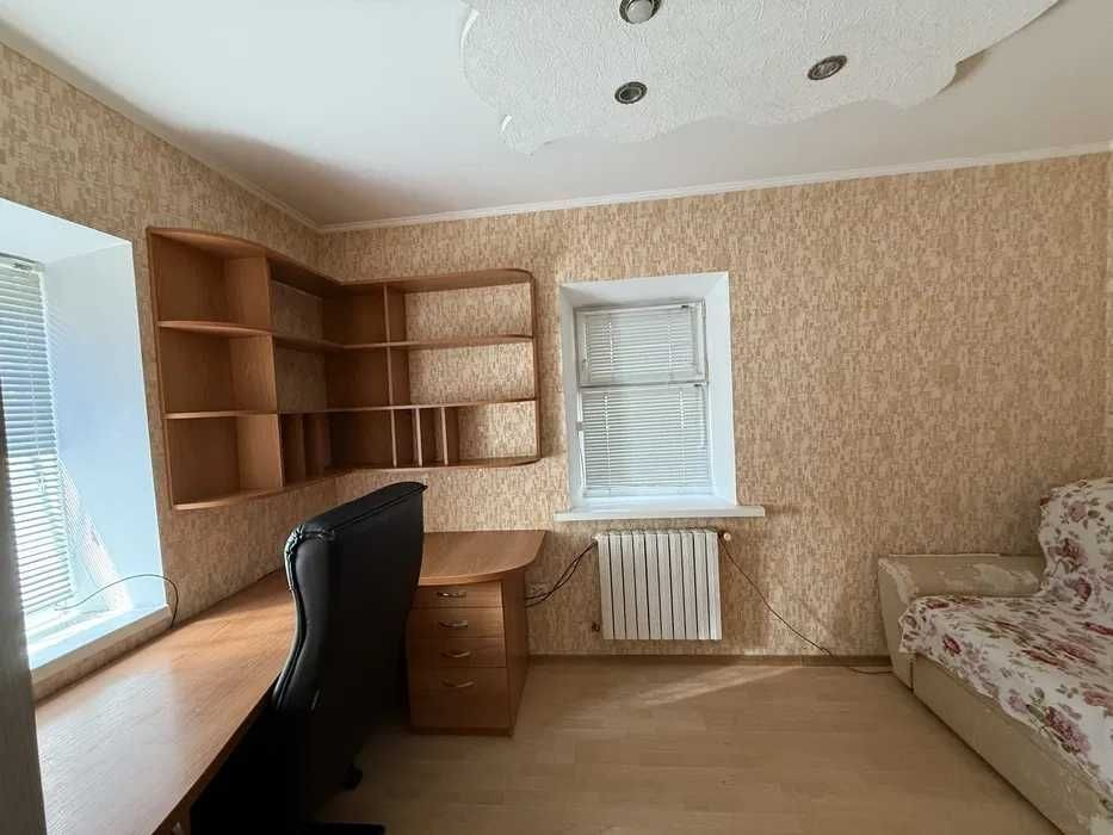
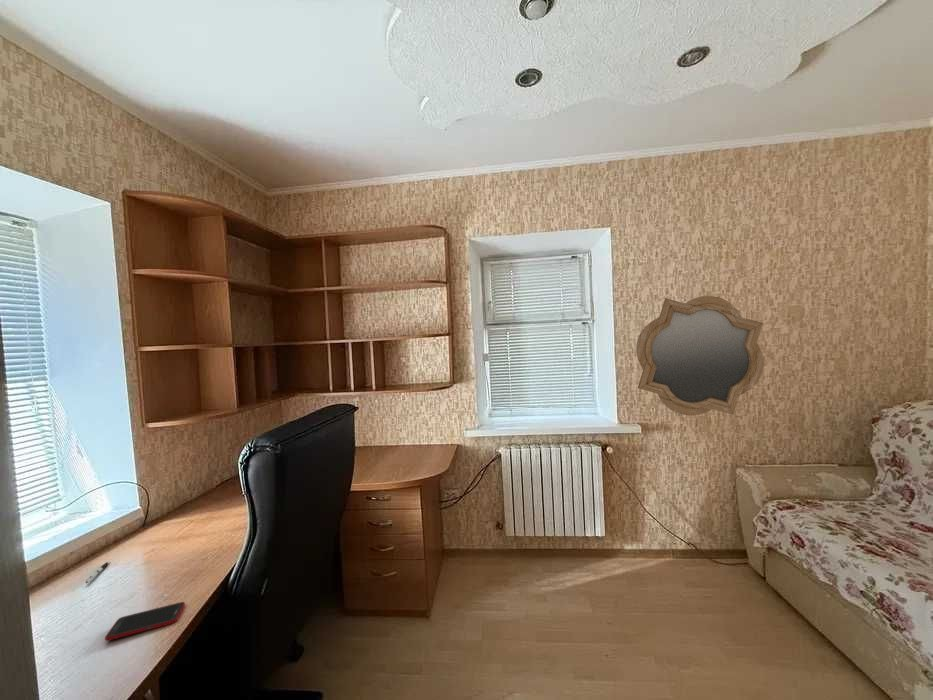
+ pen (98, 571)
+ cell phone (147, 620)
+ mirror (699, 356)
